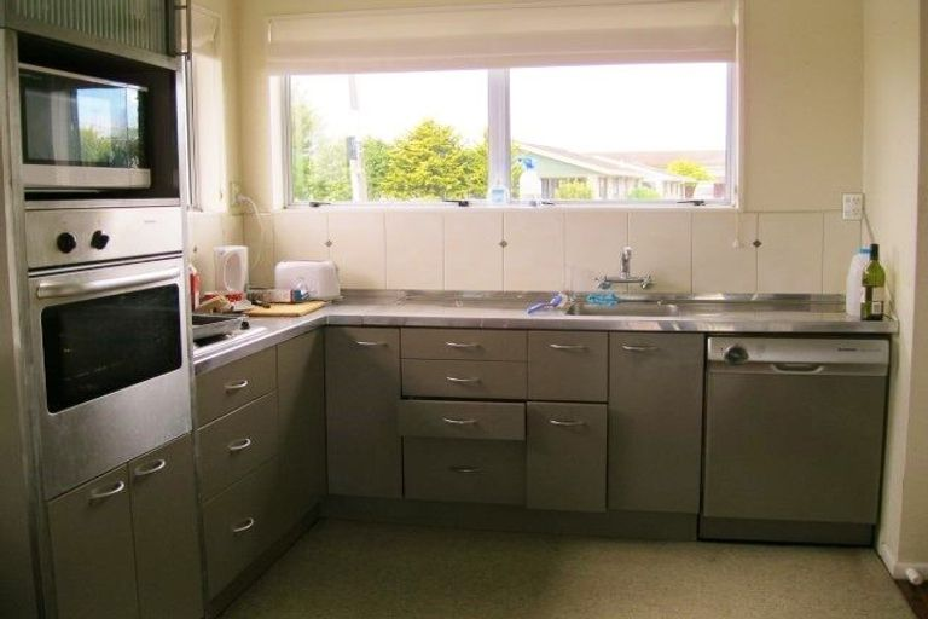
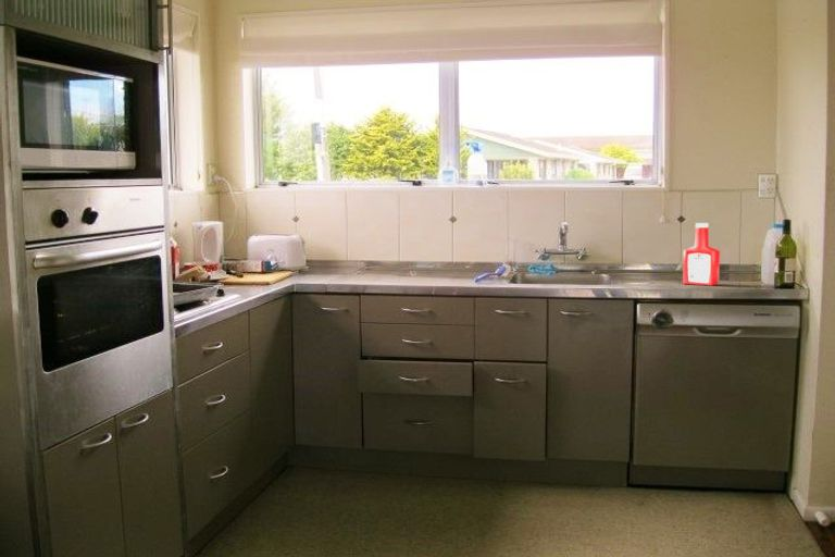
+ soap bottle (701, 253)
